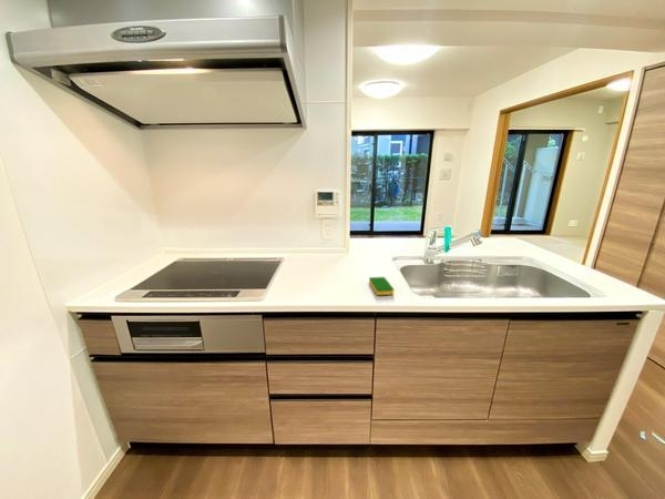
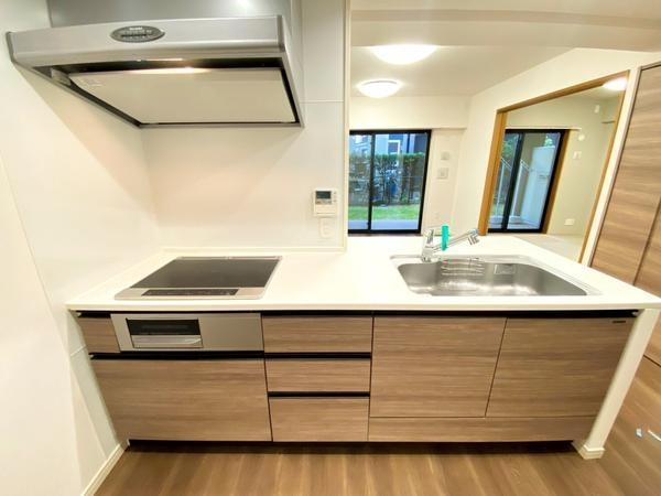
- dish sponge (380, 285)
